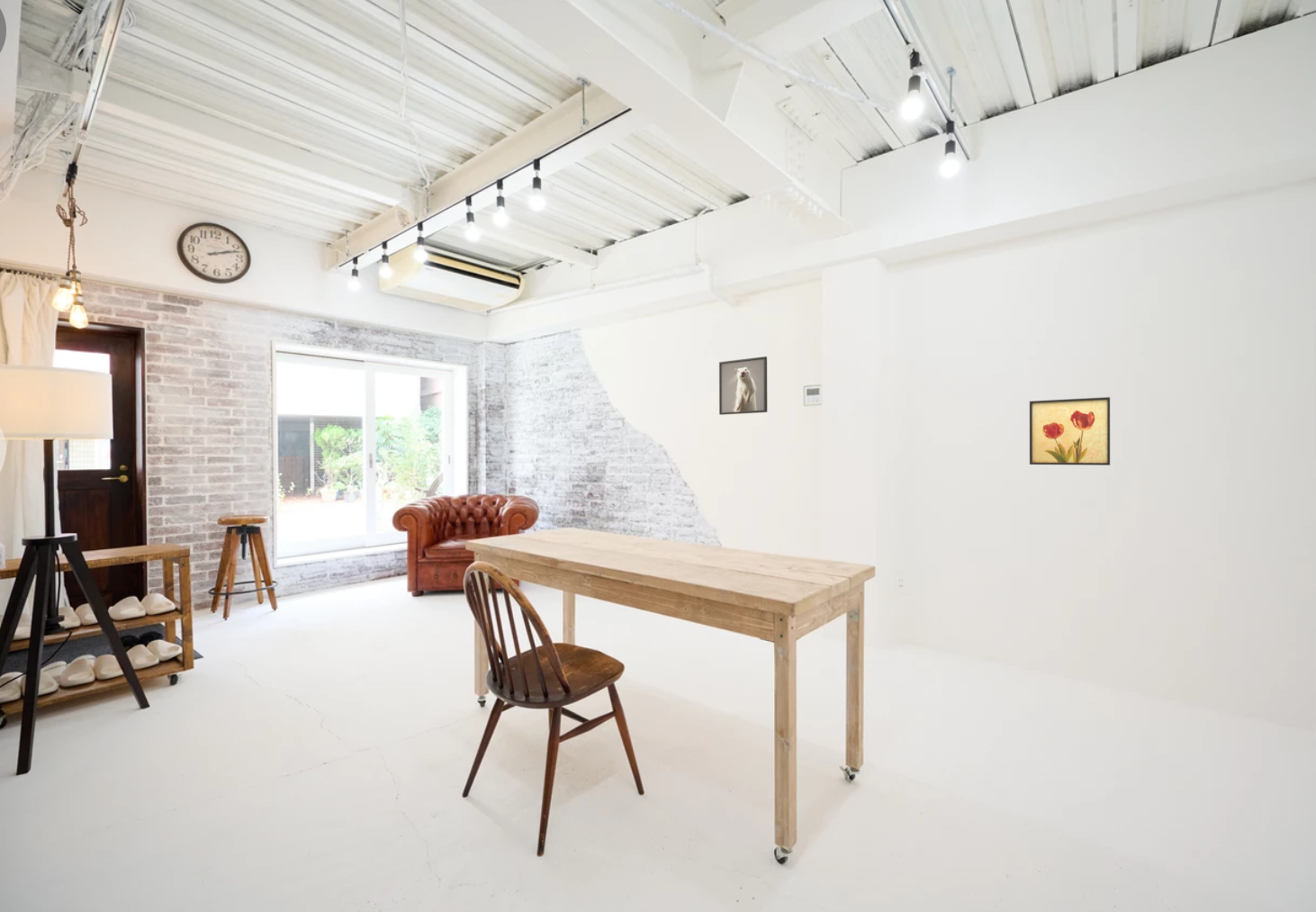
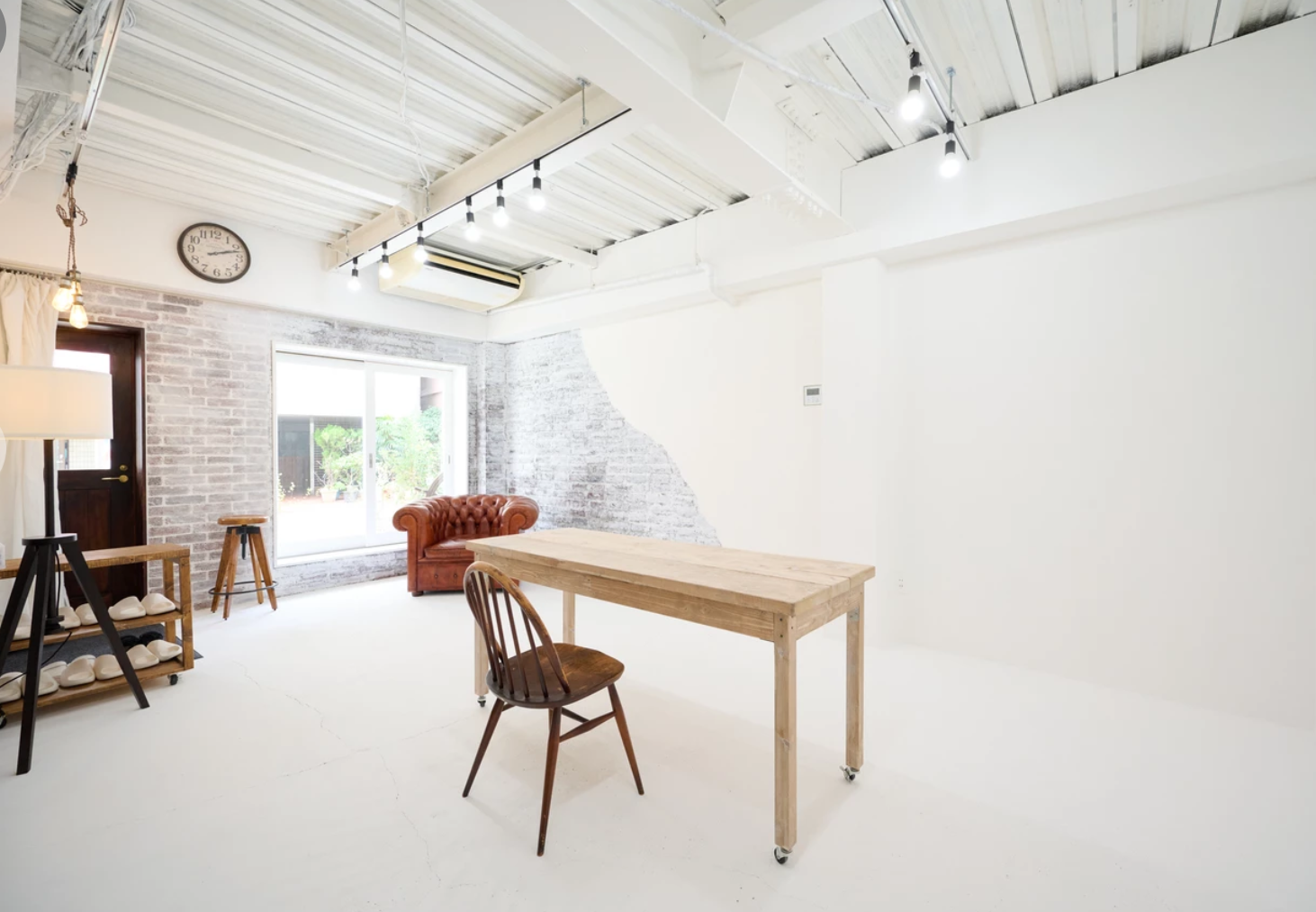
- wall art (1068, 431)
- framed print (742, 386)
